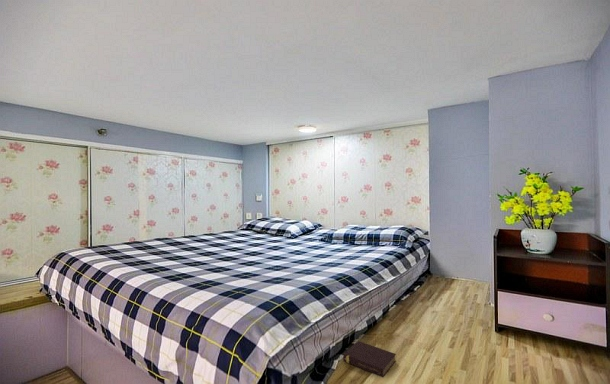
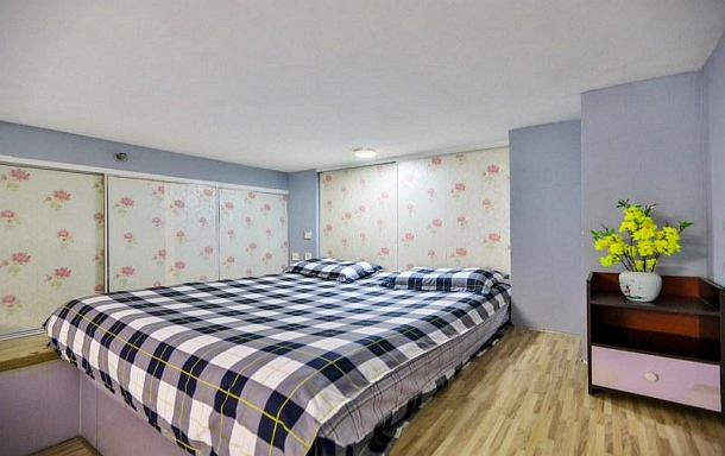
- book (369, 357)
